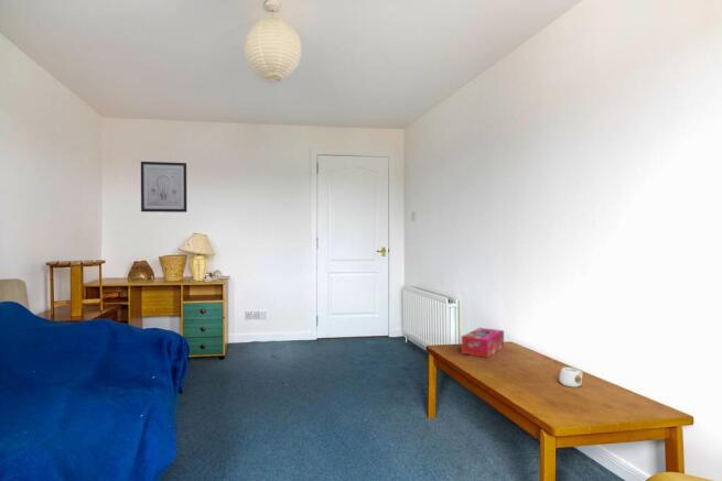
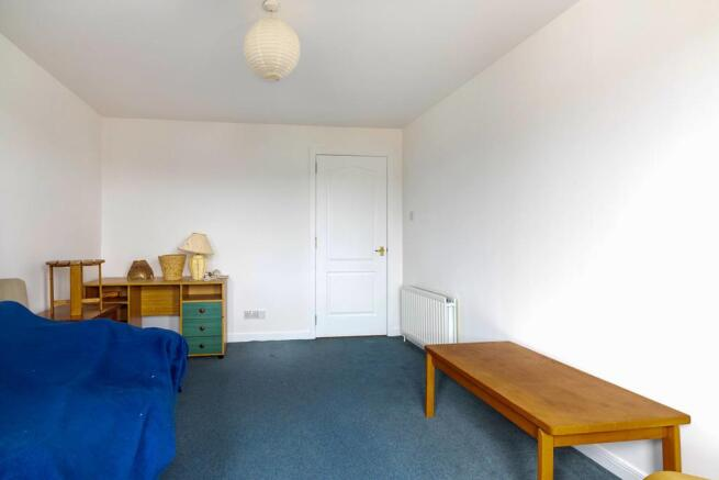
- tissue box (483, 341)
- mug (572, 376)
- wall art (163, 187)
